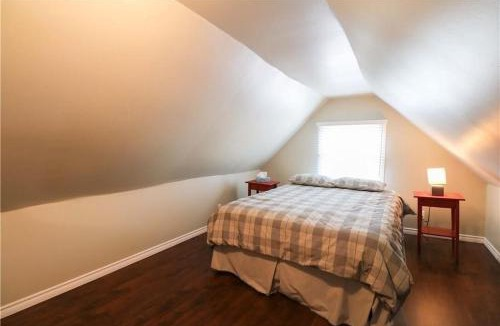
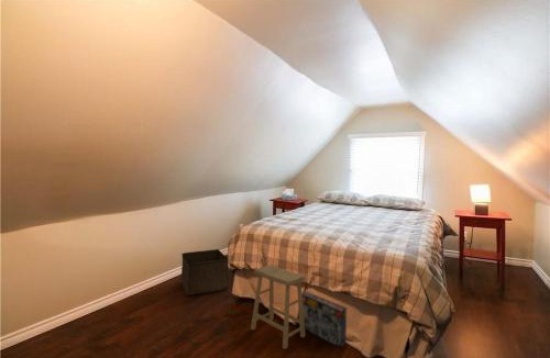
+ box (321, 316)
+ storage bin (204, 270)
+ footstool (273, 302)
